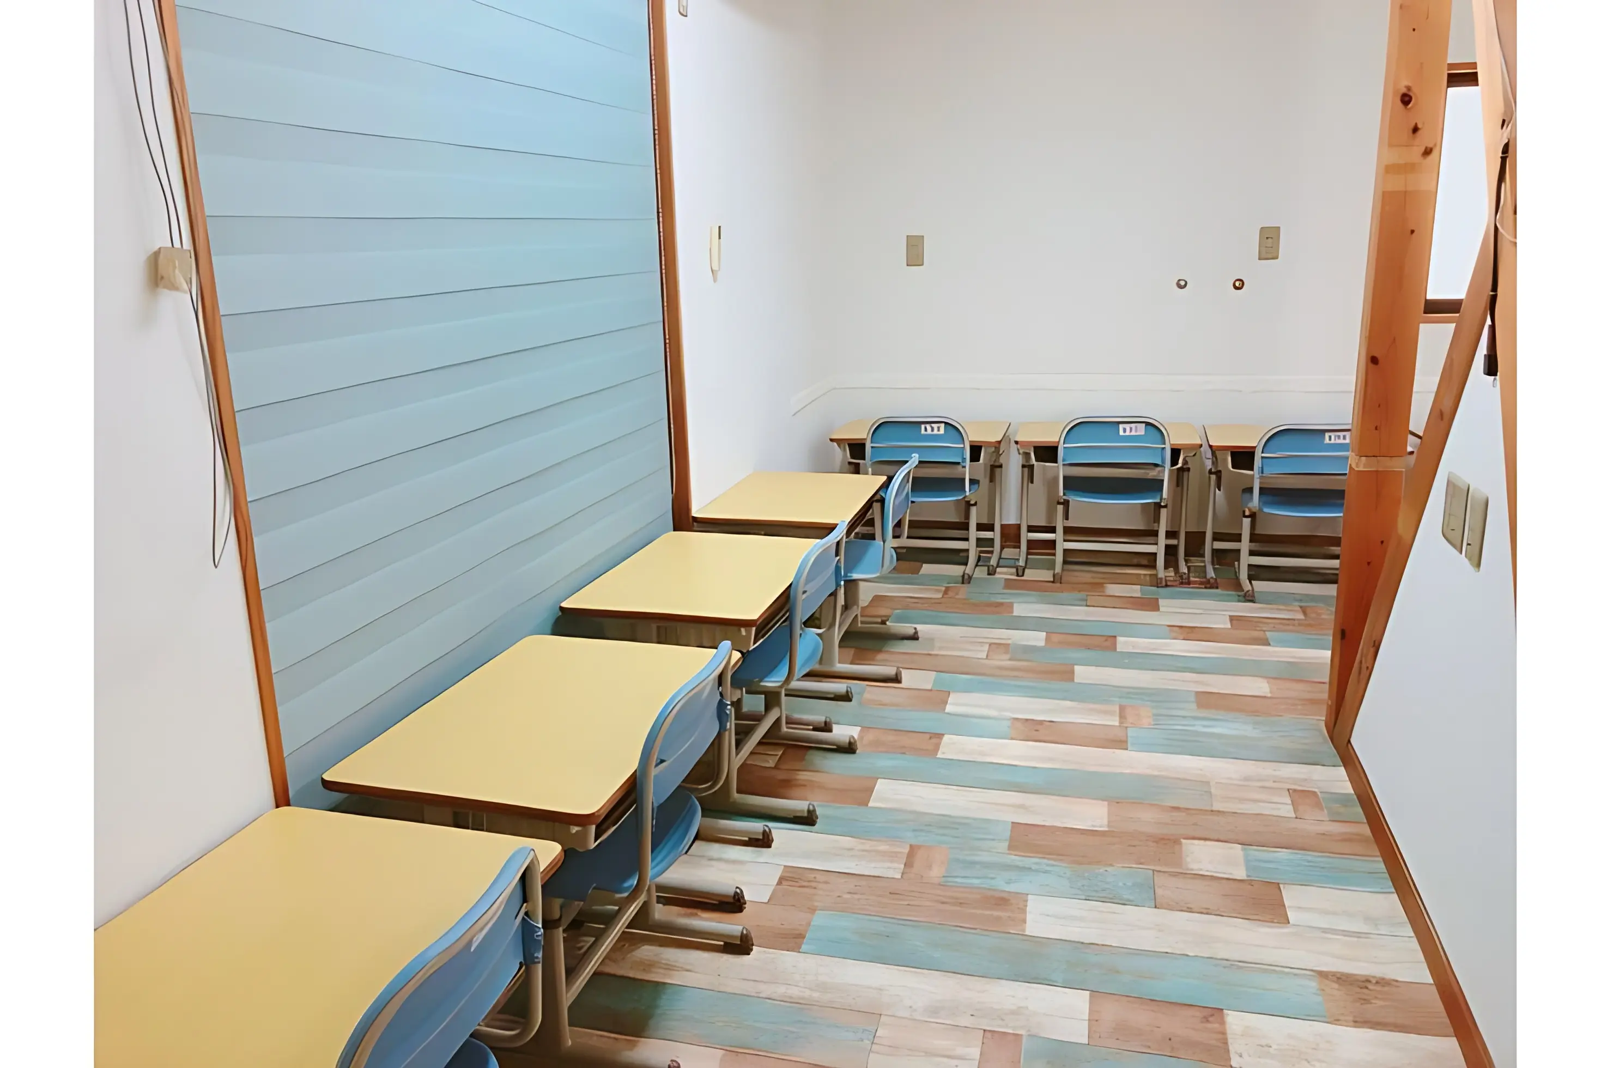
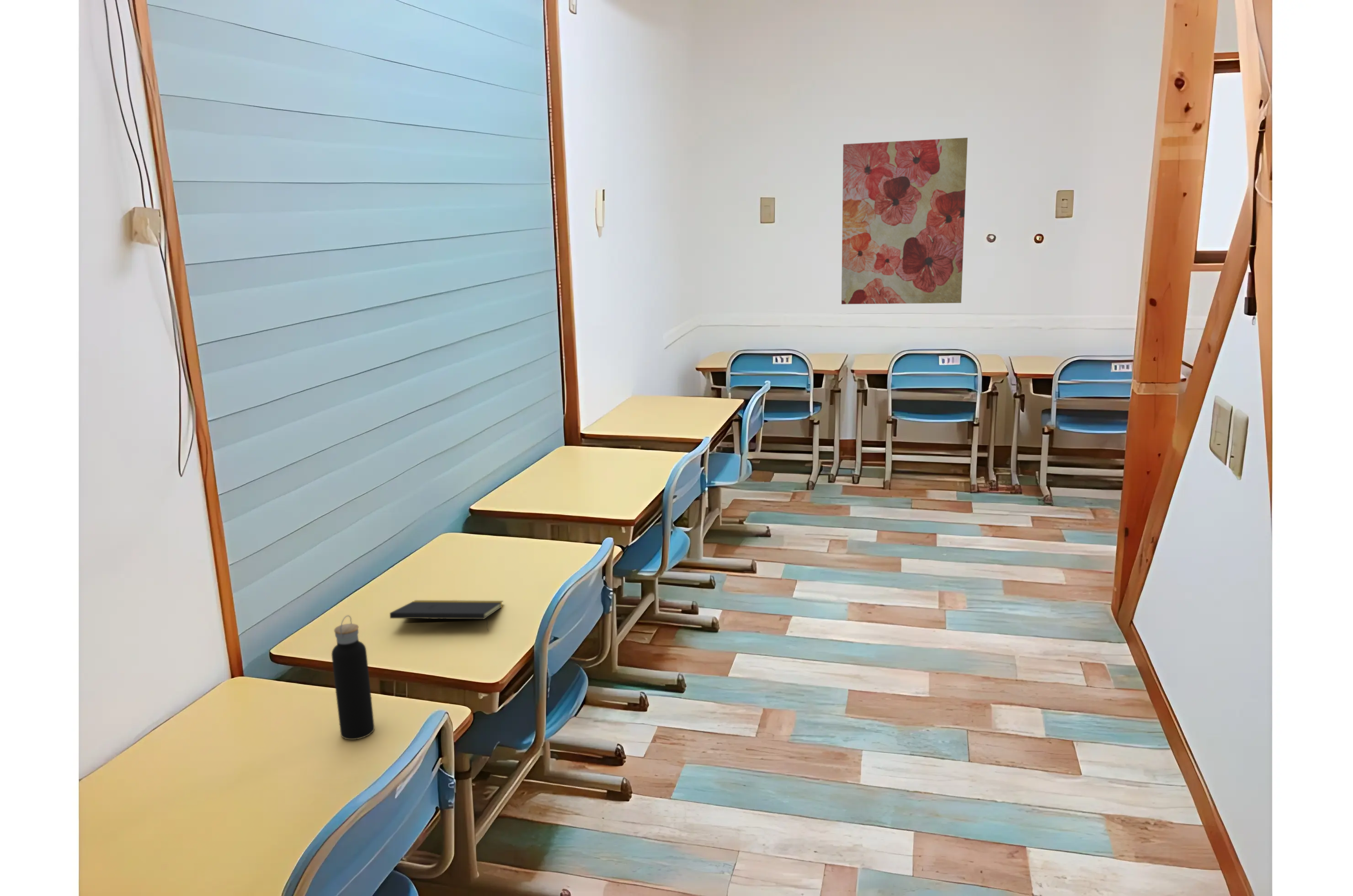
+ water bottle (352, 675)
+ wall art (902, 224)
+ notepad (448, 609)
